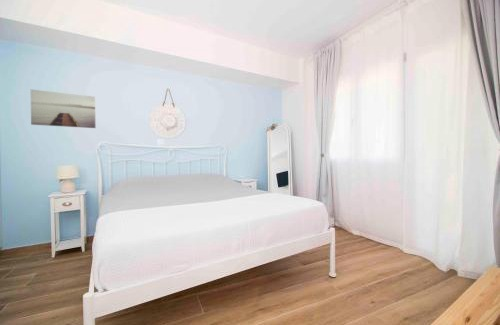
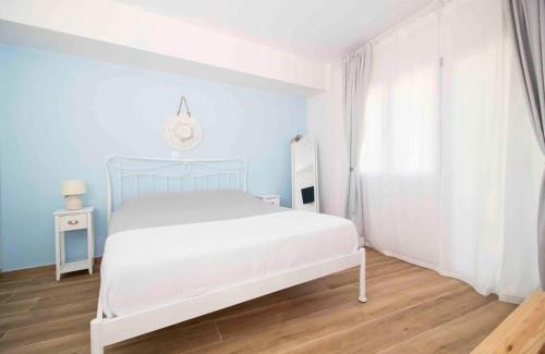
- wall art (64, 109)
